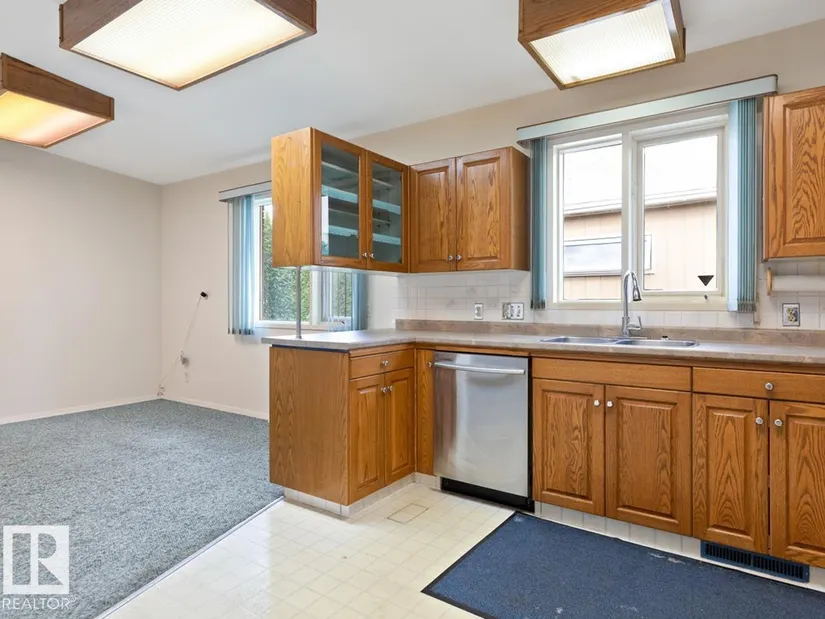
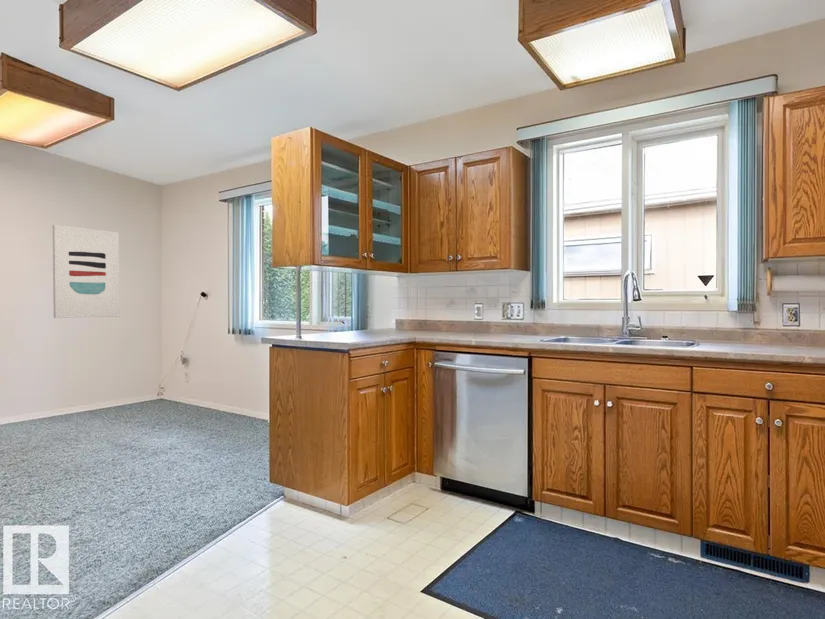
+ wall art (87, 273)
